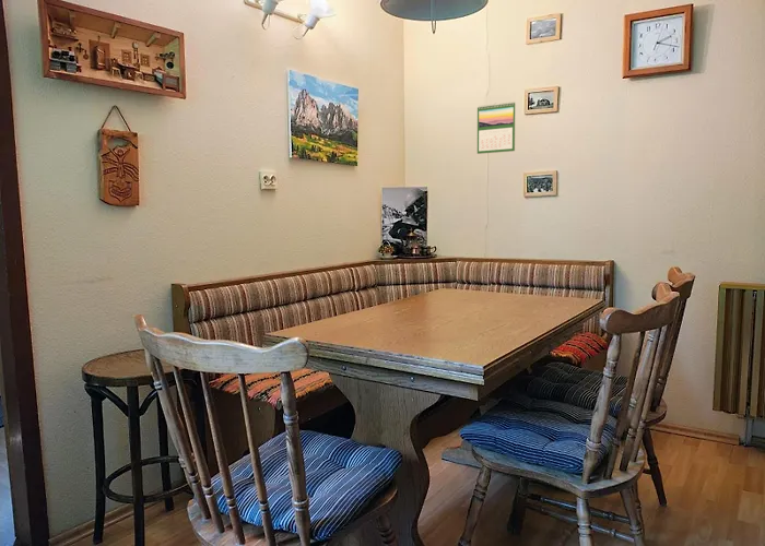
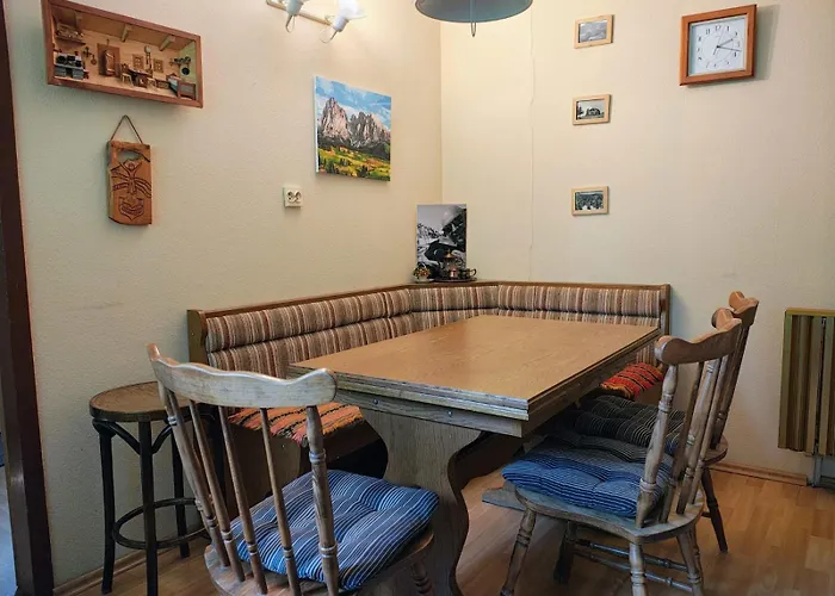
- calendar (495, 127)
